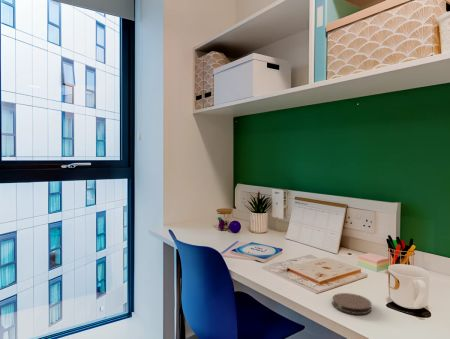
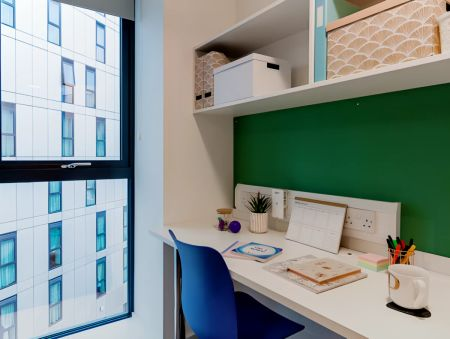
- coaster (351, 303)
